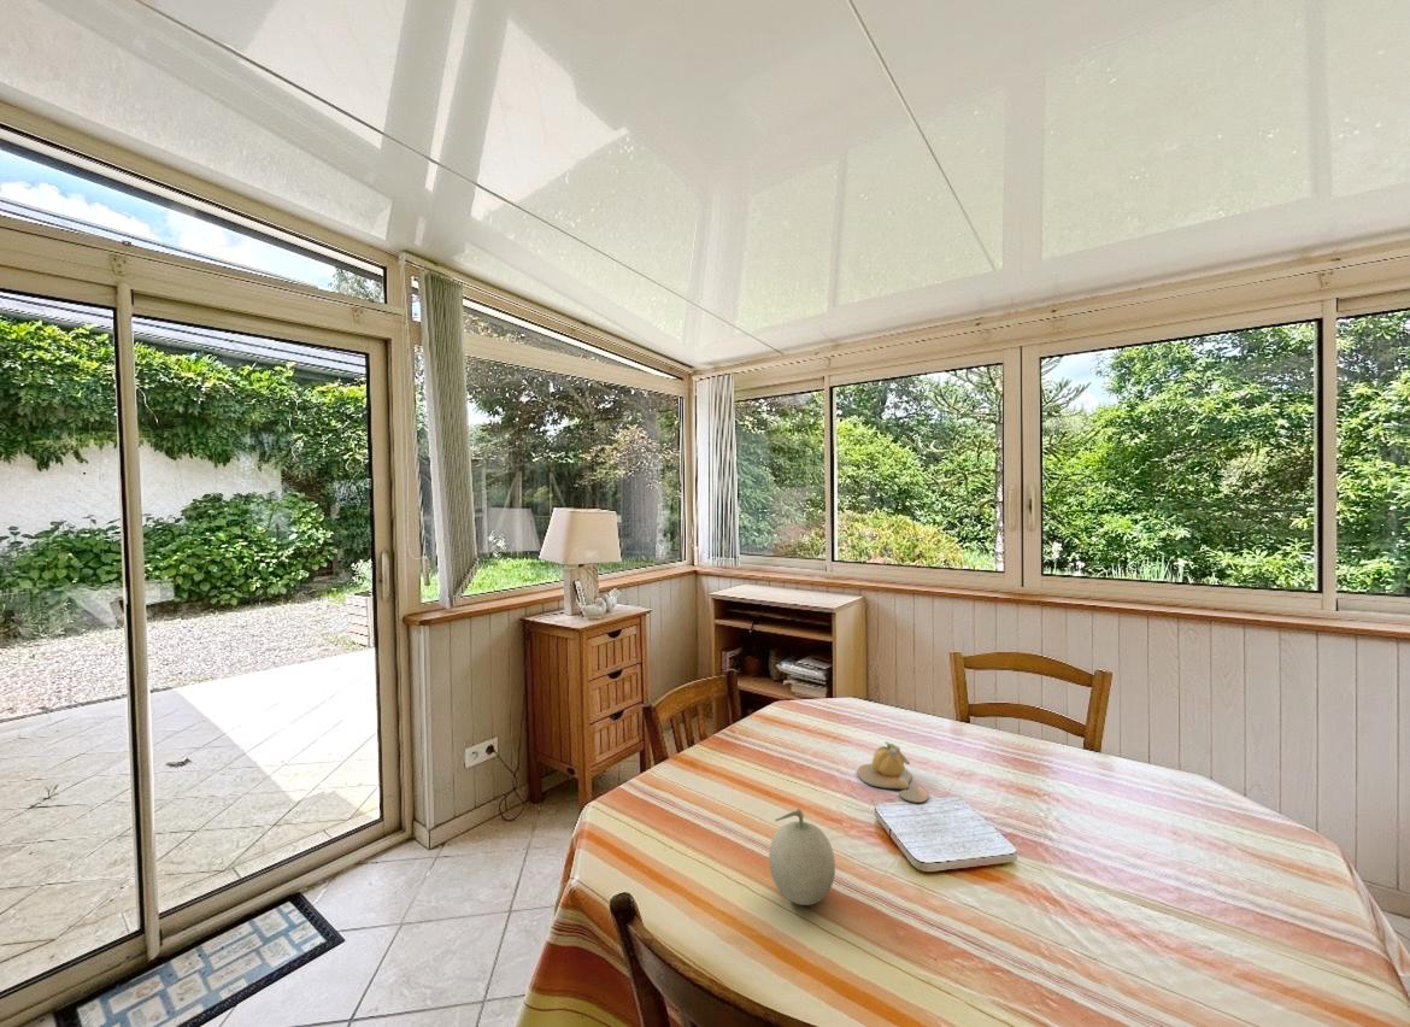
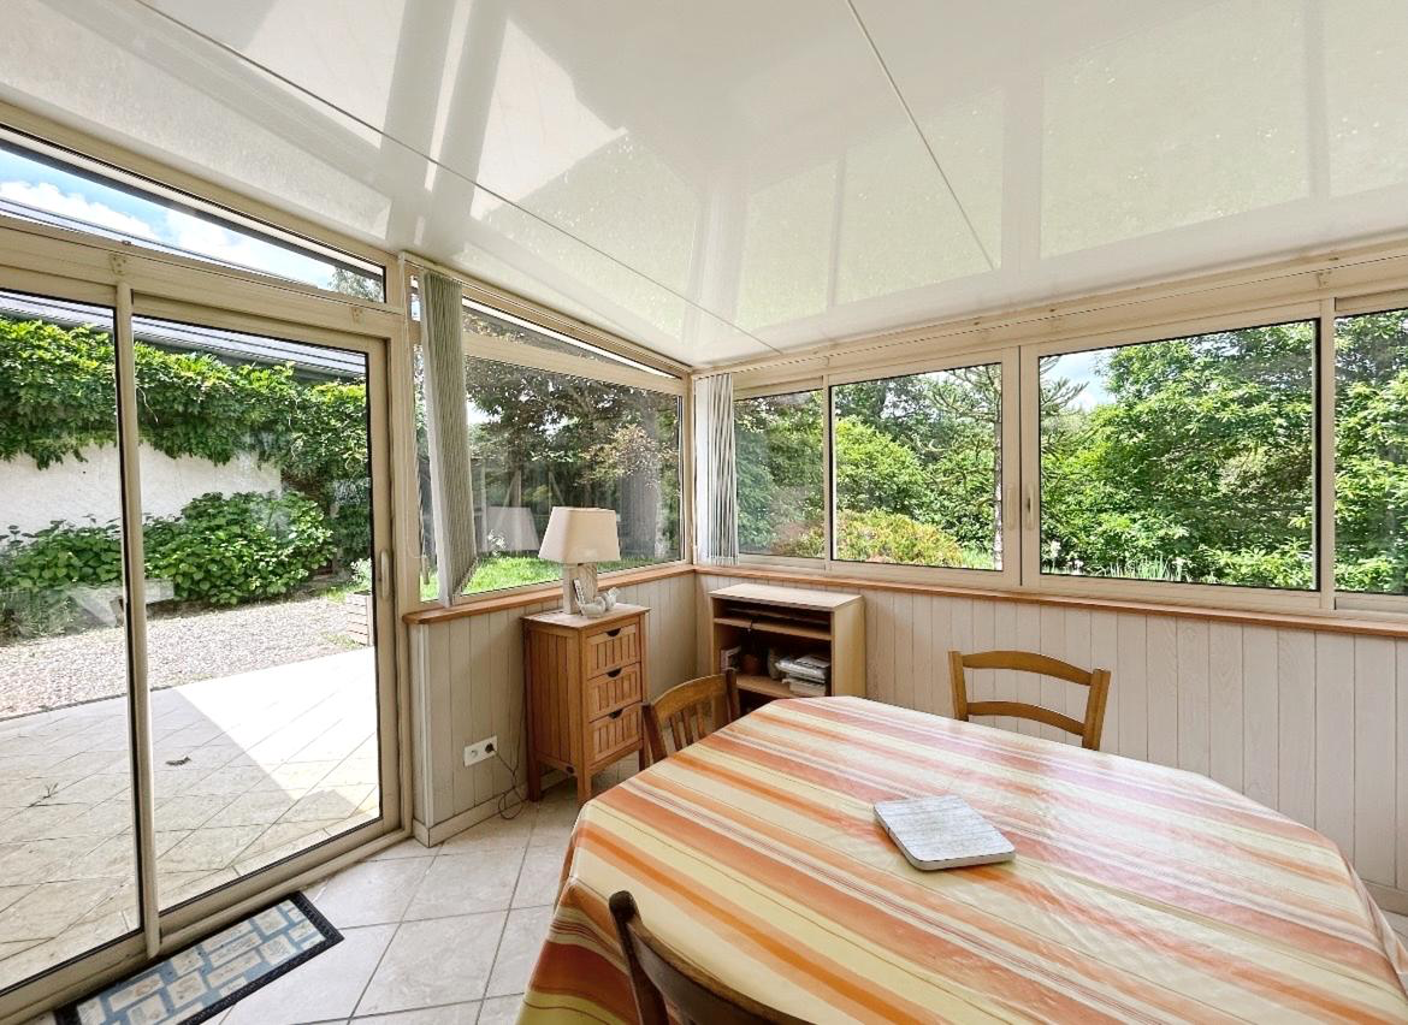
- decorative pumpkin (889, 763)
- fruit (800, 849)
